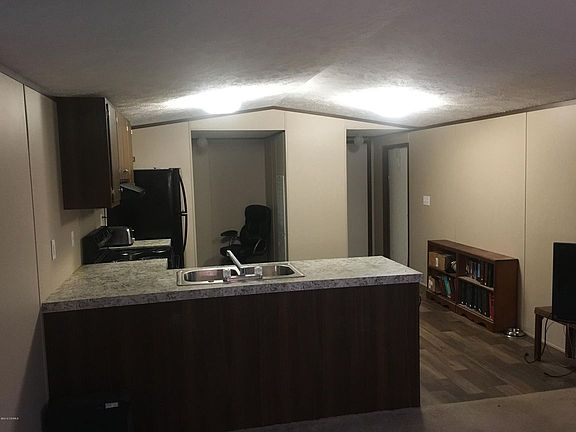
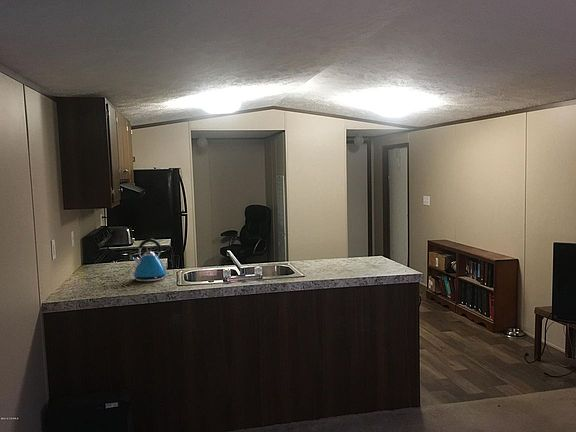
+ kettle (150, 258)
